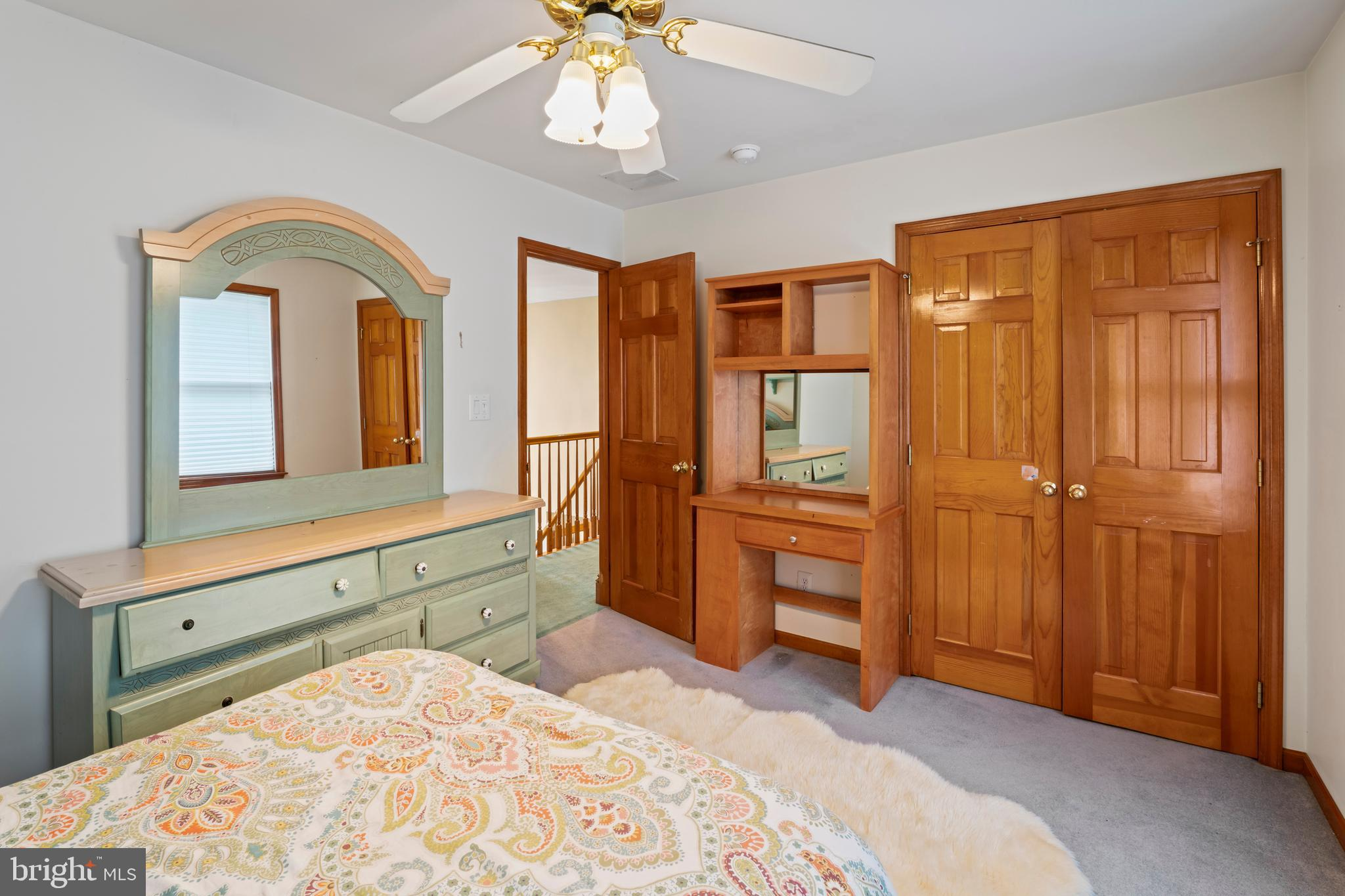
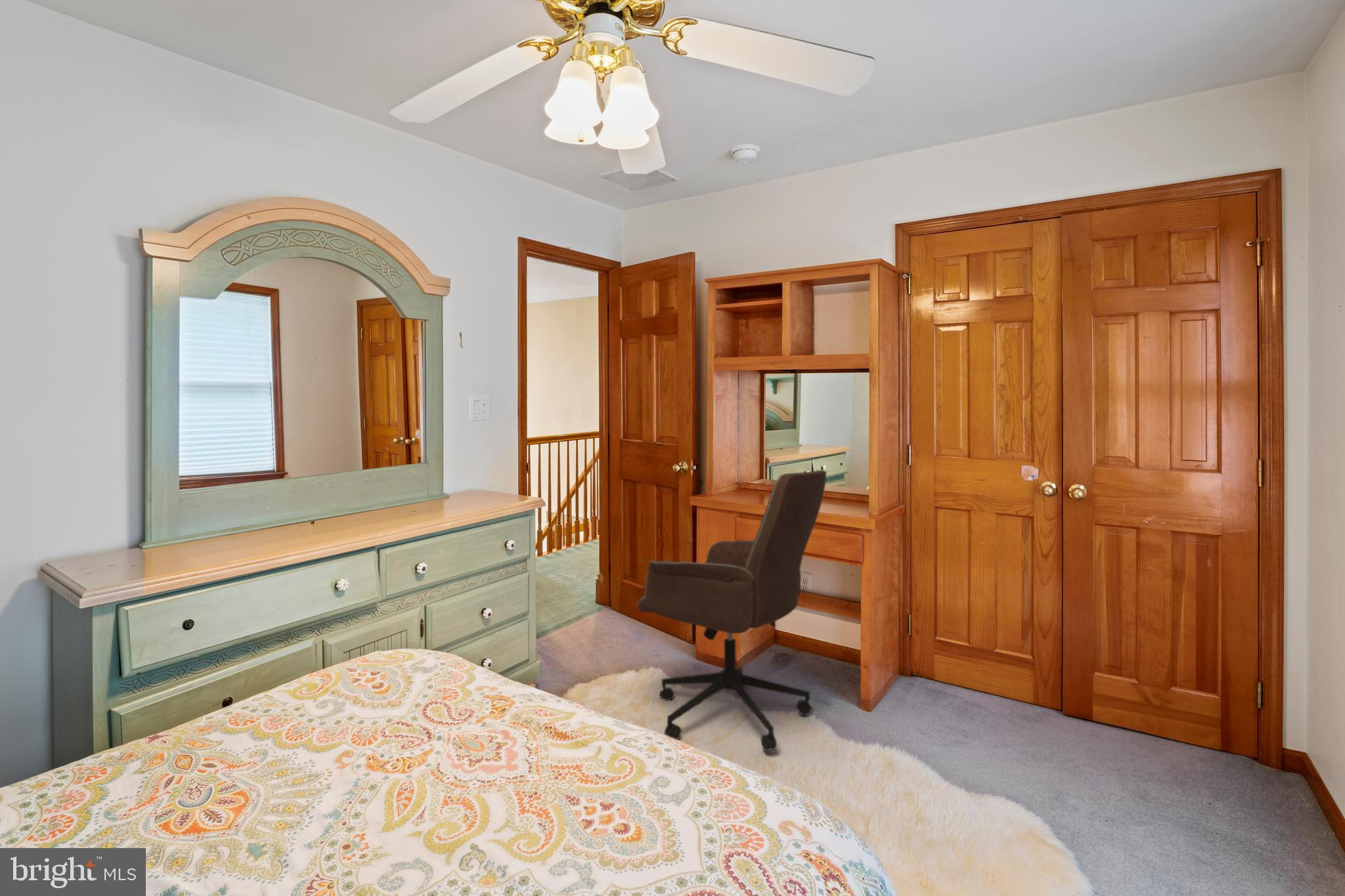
+ office chair (734, 593)
